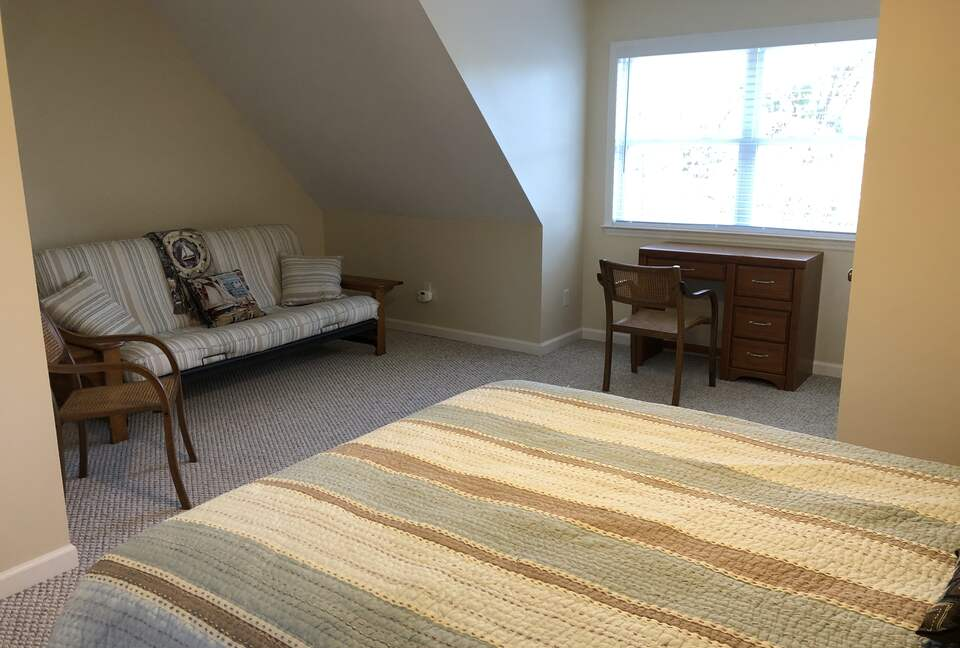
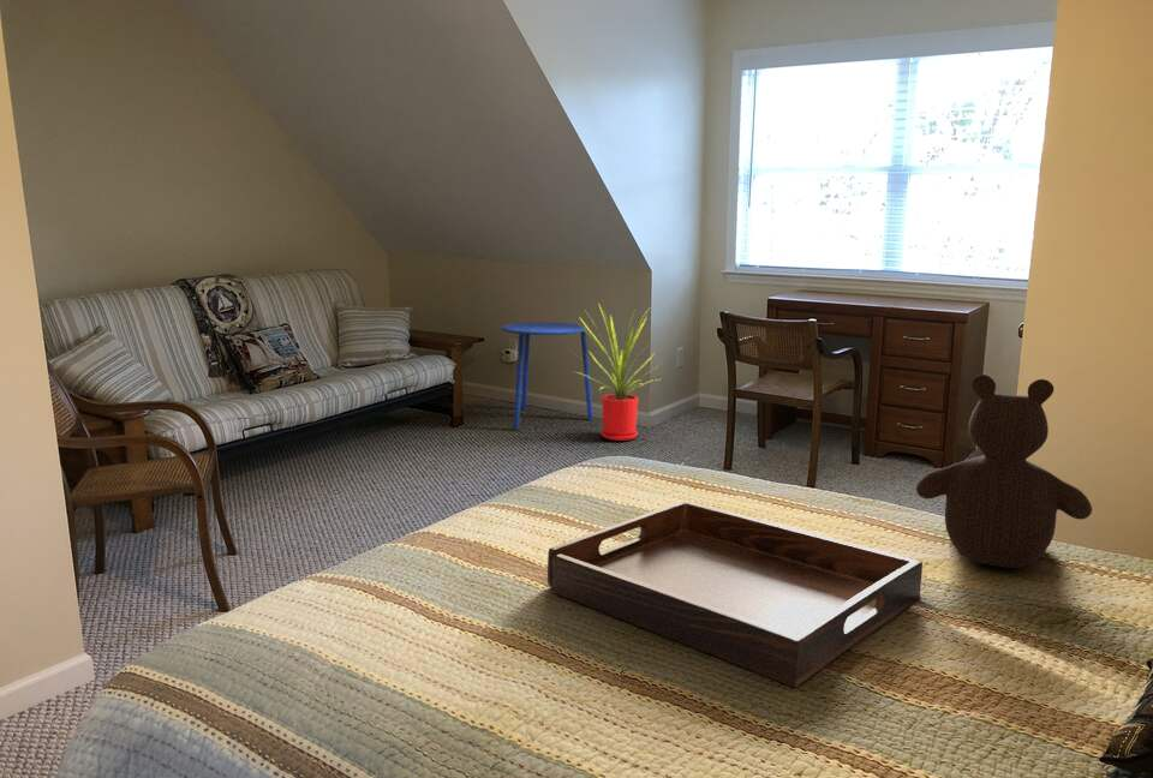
+ side table (527, 373)
+ house plant (621, 371)
+ teddy bear (1004, 465)
+ serving tray (729, 575)
